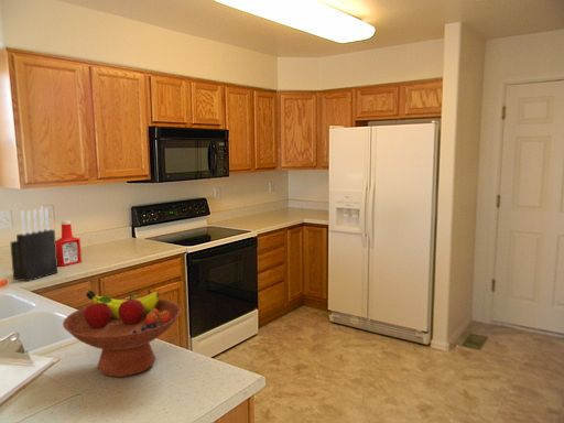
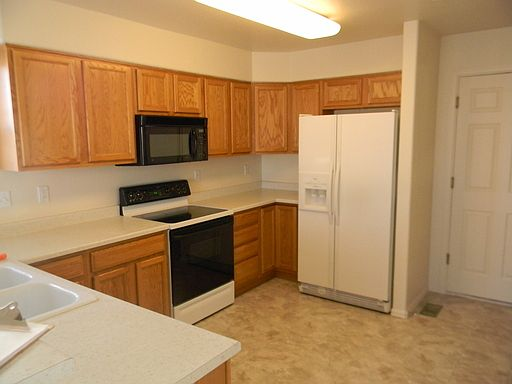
- fruit bowl (124, 329)
- knife block (32, 242)
- soap bottle (67, 242)
